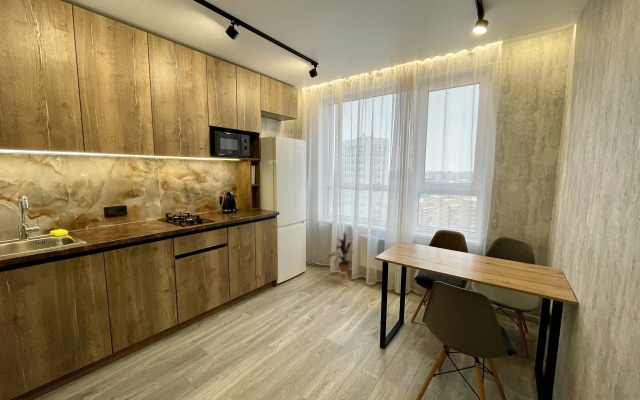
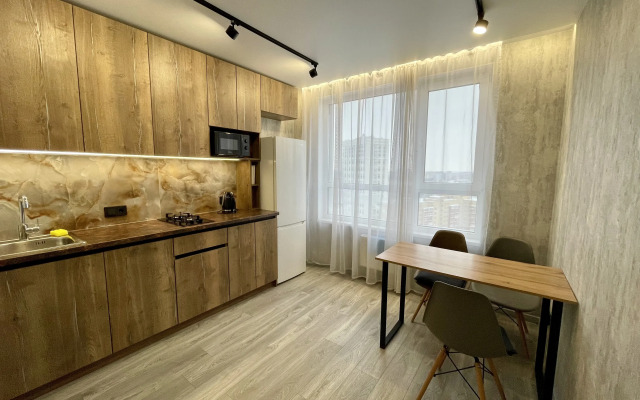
- house plant (341, 257)
